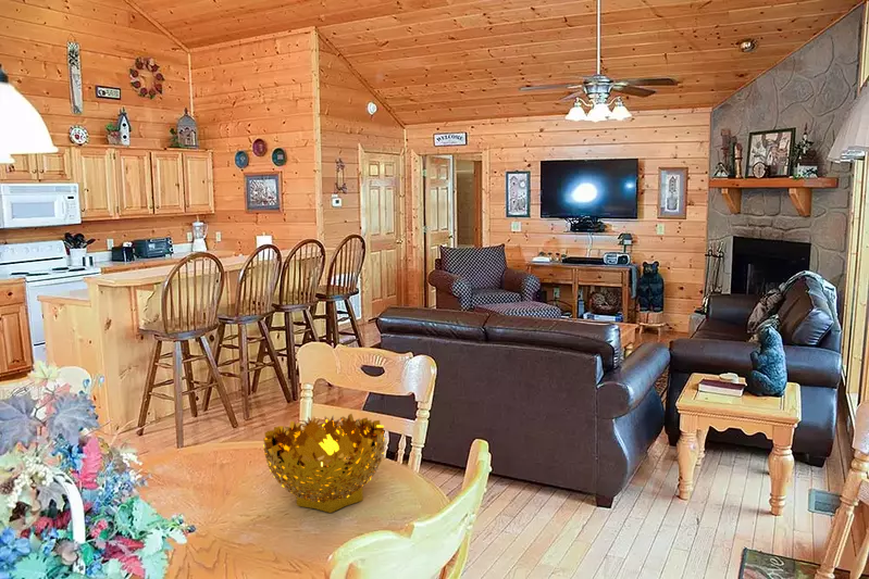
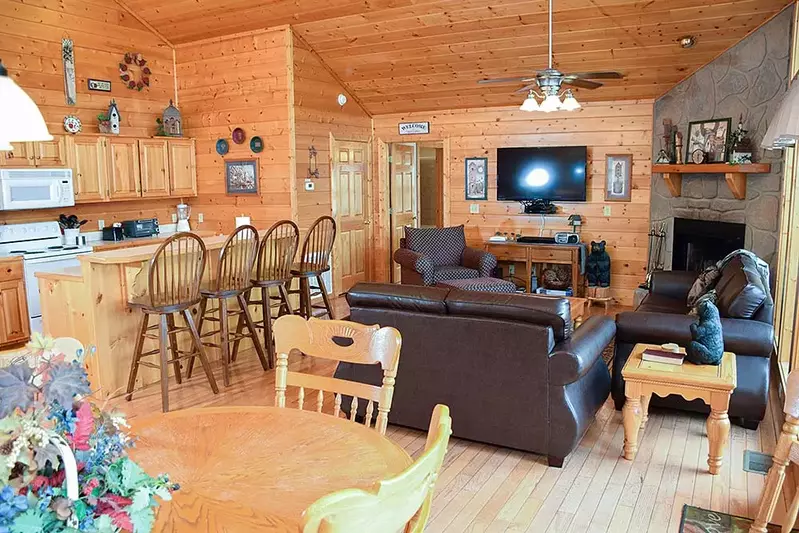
- decorative bowl (325, 463)
